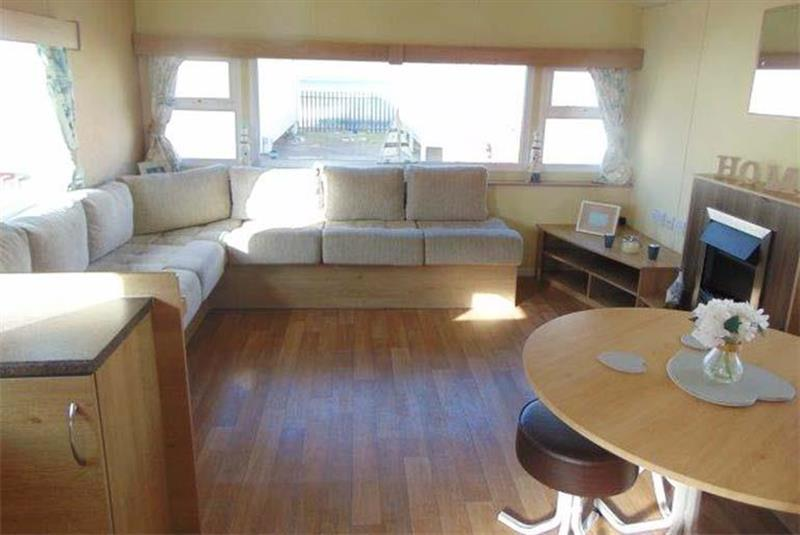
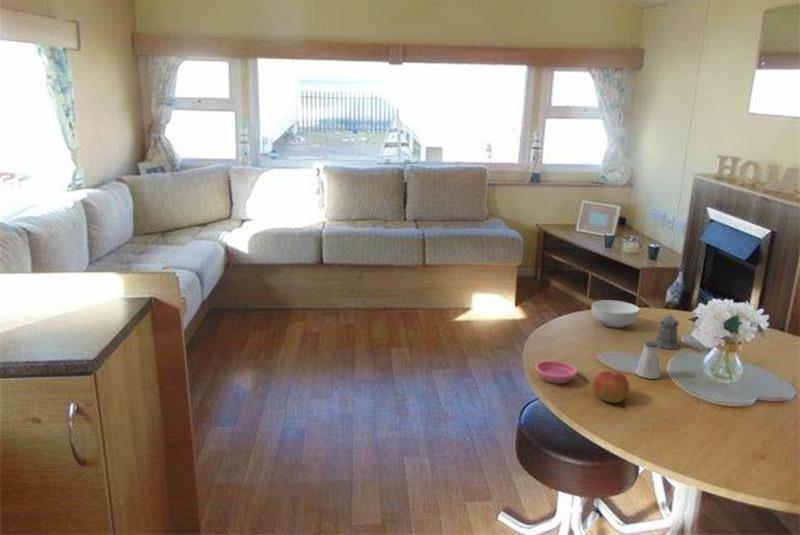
+ saltshaker (649, 358)
+ apple (611, 385)
+ pepper shaker (667, 331)
+ saucer (555, 372)
+ cereal bowl (614, 315)
